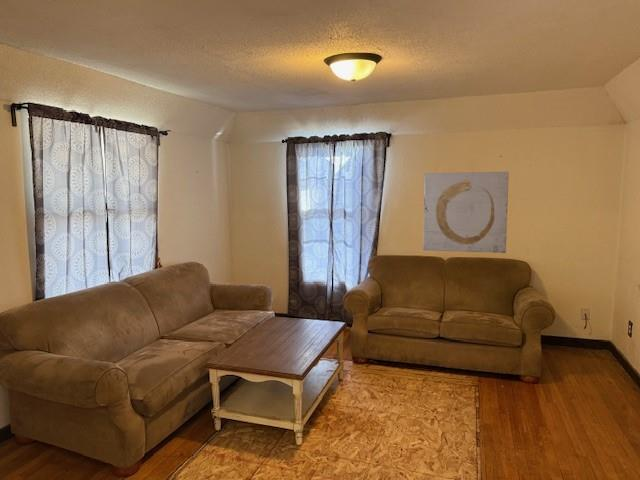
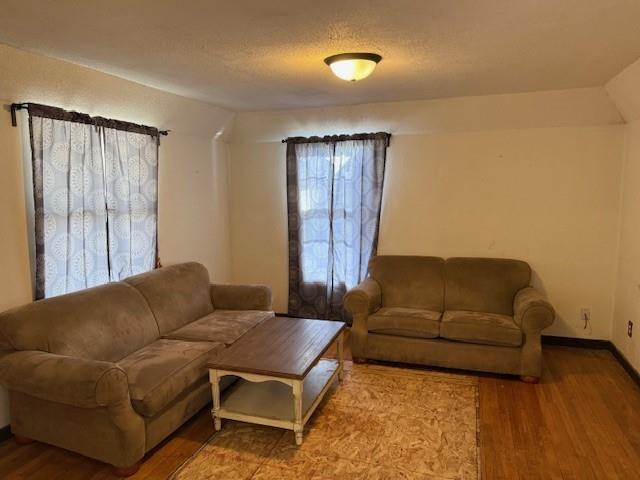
- wall art (464, 212)
